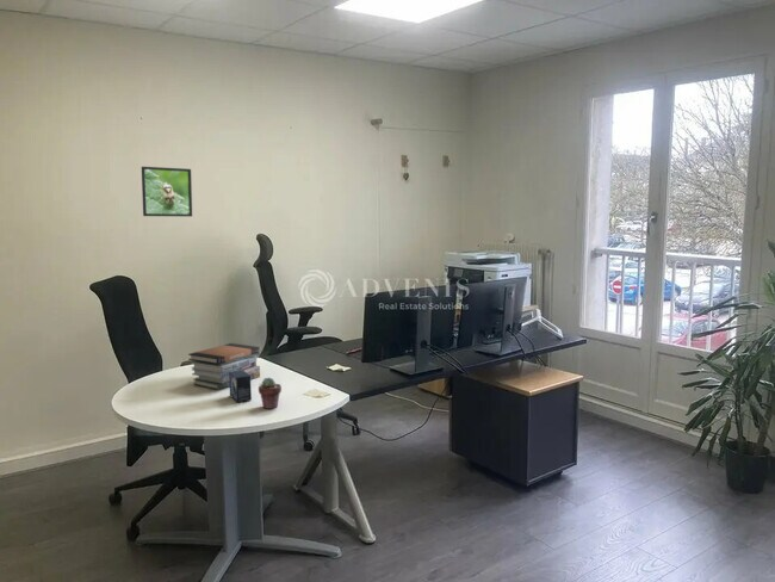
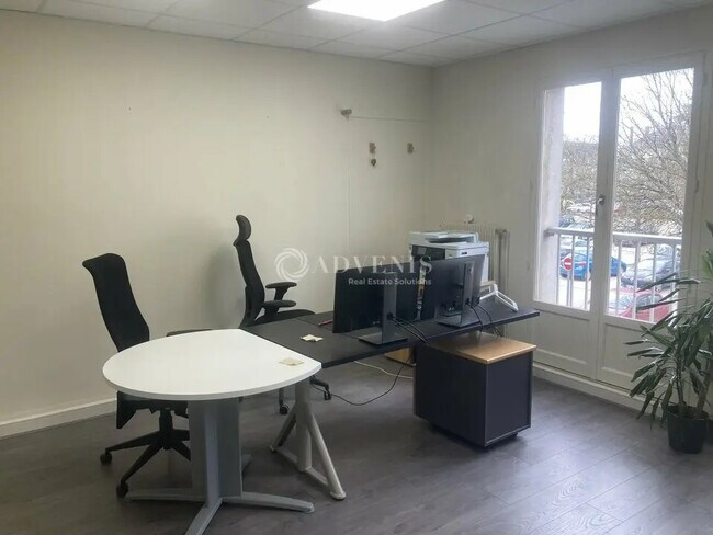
- small box (240, 385)
- potted succulent (269, 391)
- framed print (167, 192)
- book stack (225, 365)
